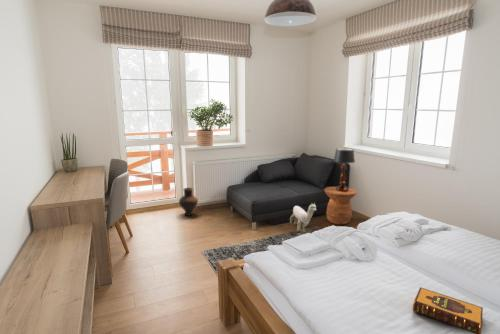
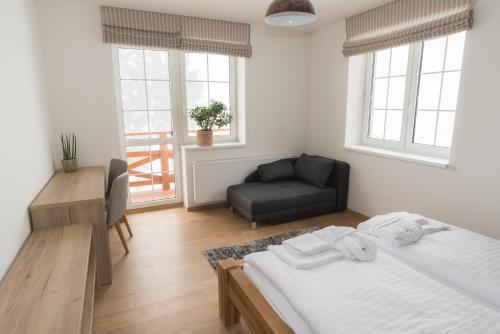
- vase (188, 201)
- side table (339, 205)
- plush toy (302, 214)
- table lamp (343, 169)
- hardback book (446, 309)
